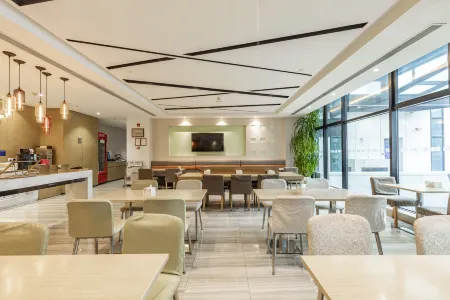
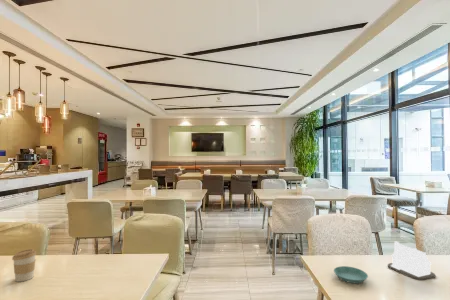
+ coffee cup (24, 264)
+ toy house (410, 258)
+ saucer (350, 275)
